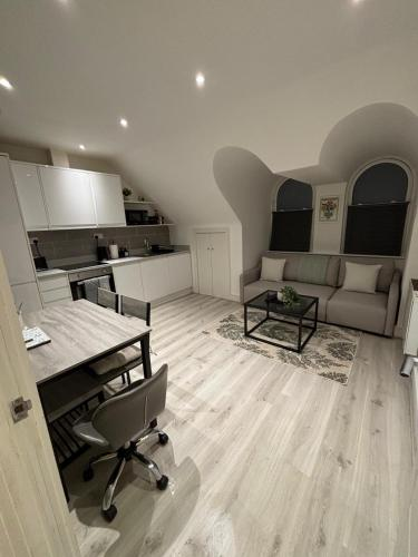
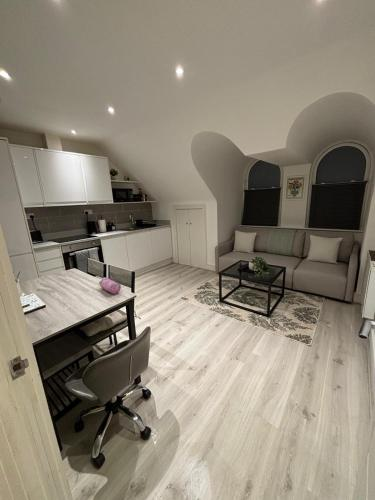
+ pencil case (109, 285)
